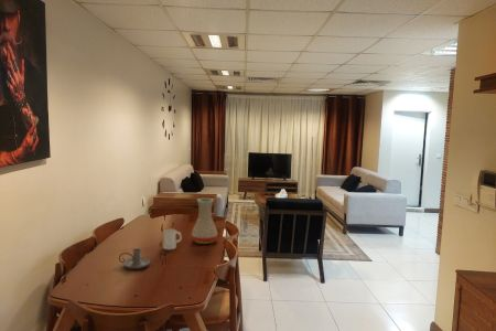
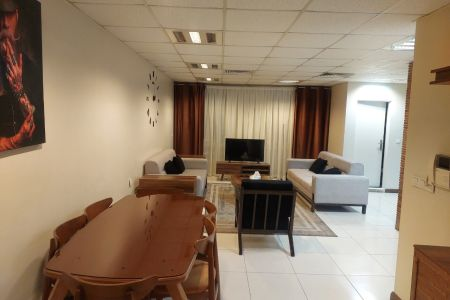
- vase (204, 221)
- mug (172, 238)
- candle holder (133, 257)
